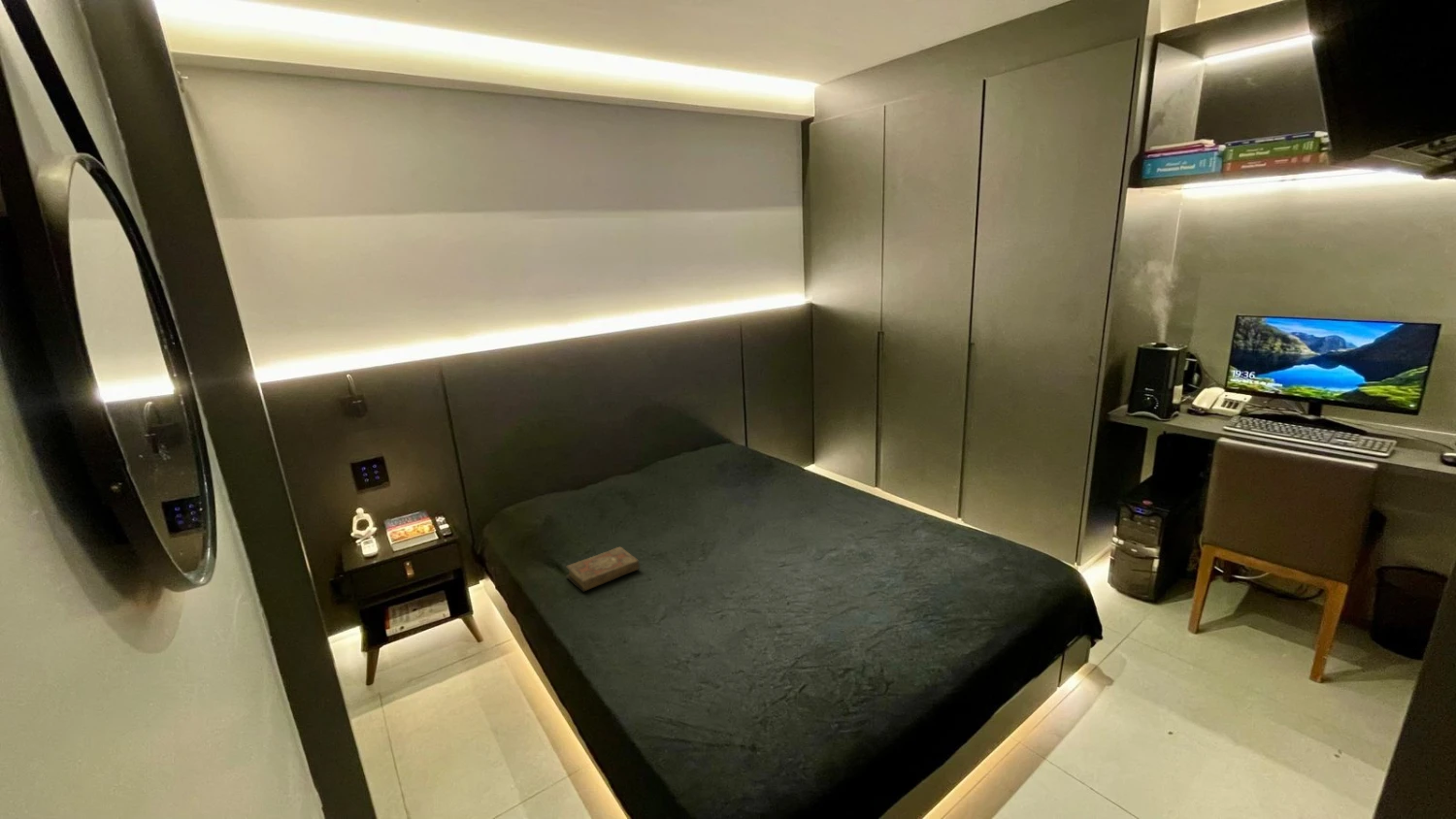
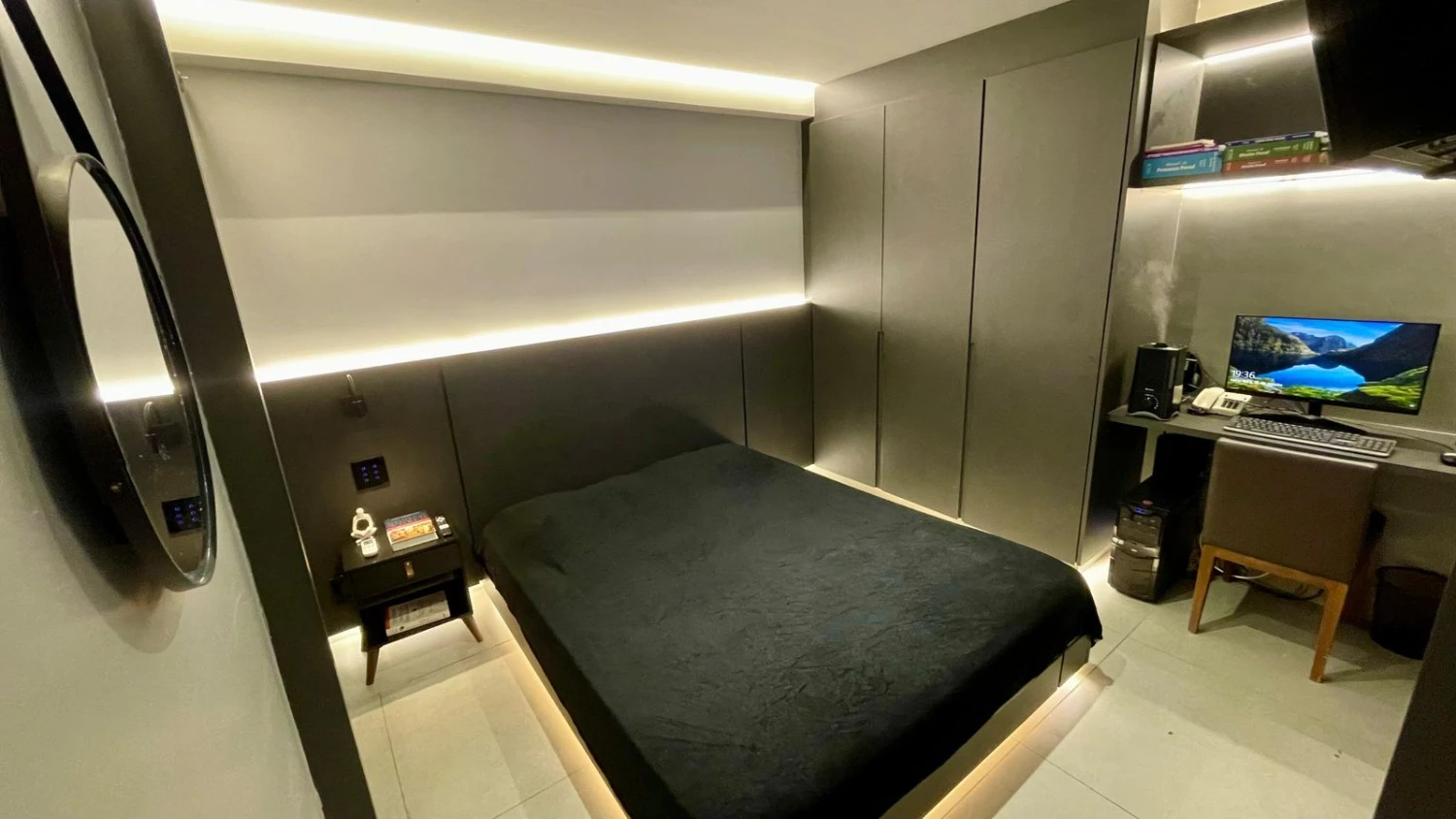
- book (603, 568)
